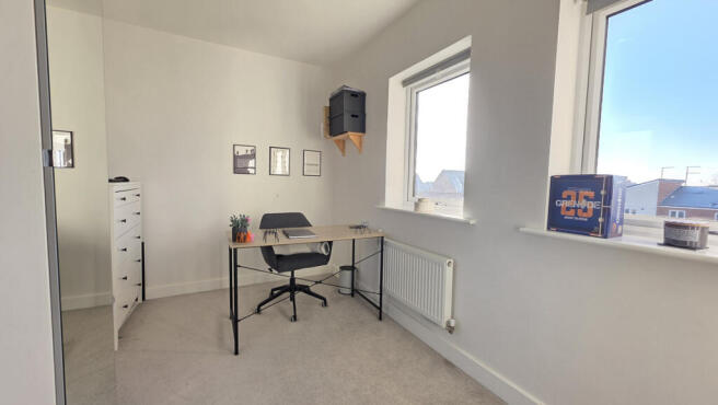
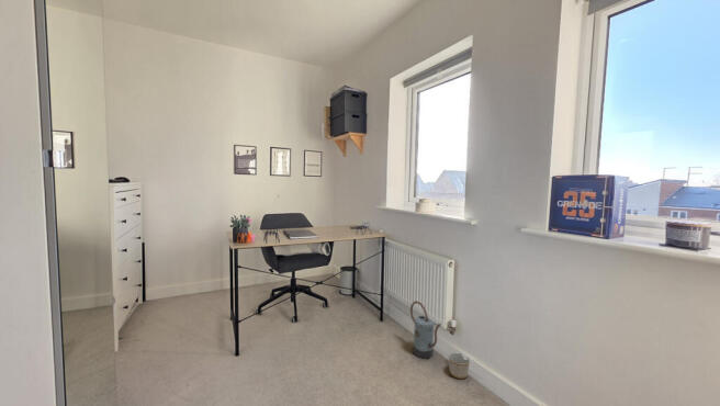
+ planter (458, 365)
+ watering can (424, 329)
